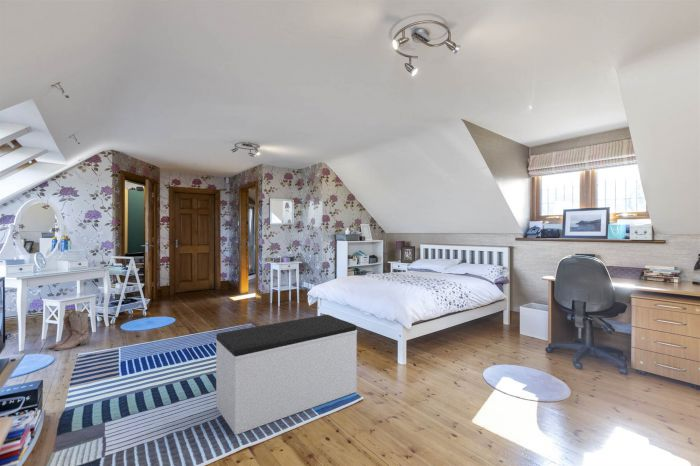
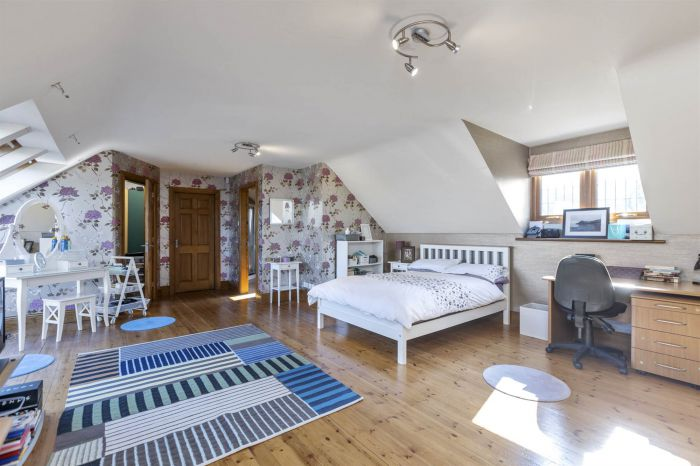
- boots (69, 328)
- bench (289, 363)
